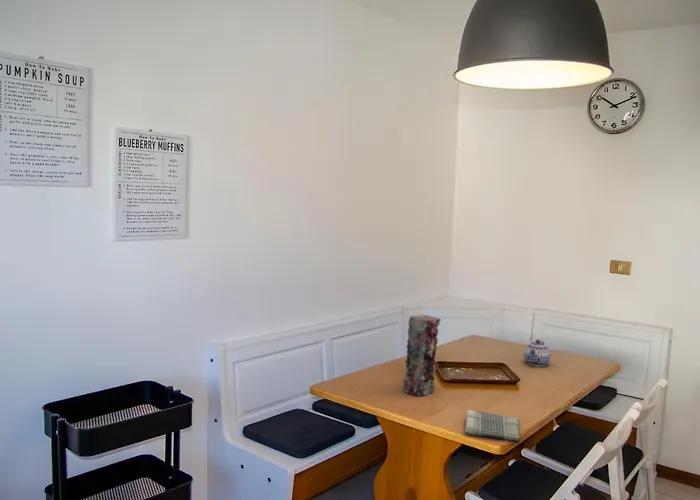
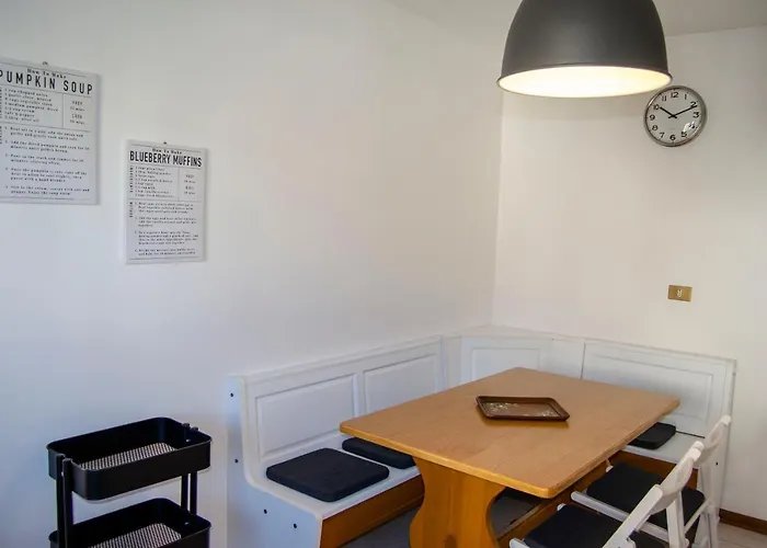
- vase (421, 354)
- dish towel (492, 423)
- teapot (537, 351)
